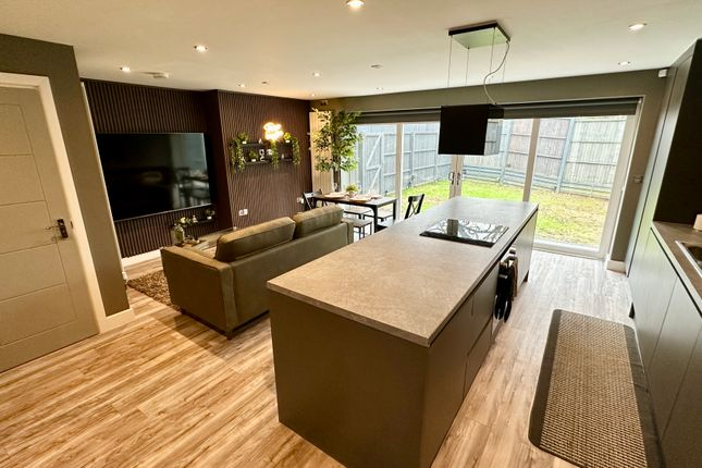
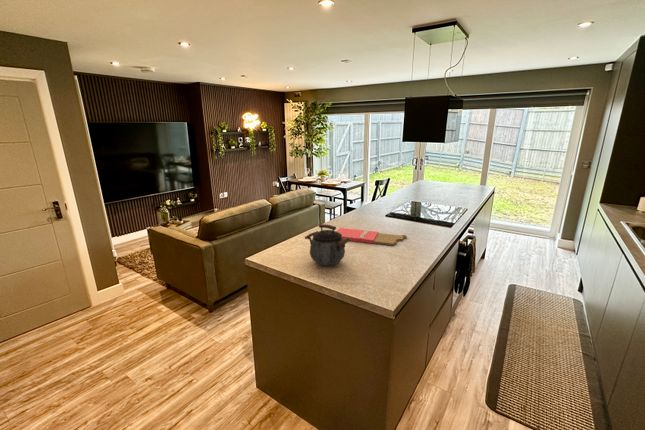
+ cutting board (369, 235)
+ kettle (327, 244)
